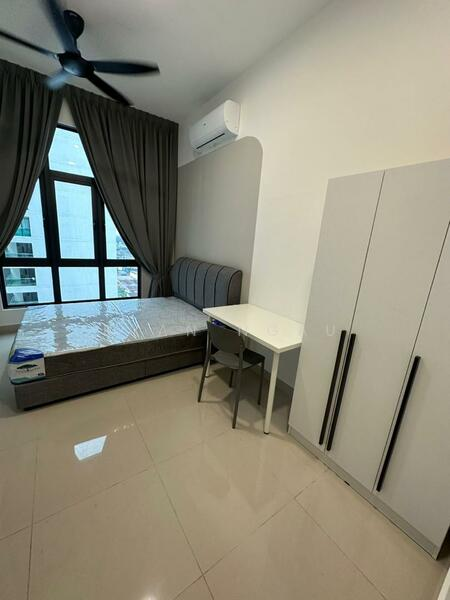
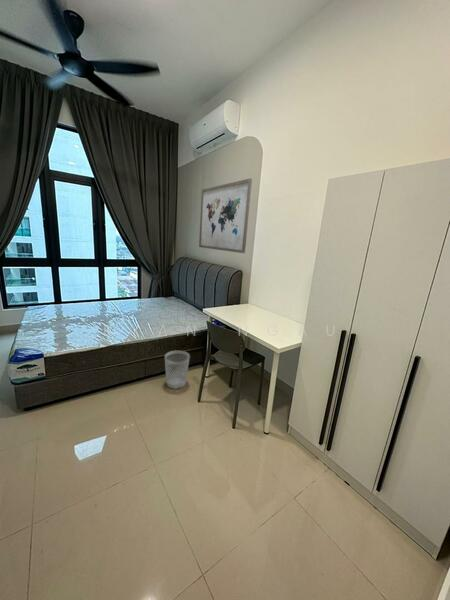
+ wastebasket (176, 369)
+ wall art (221, 218)
